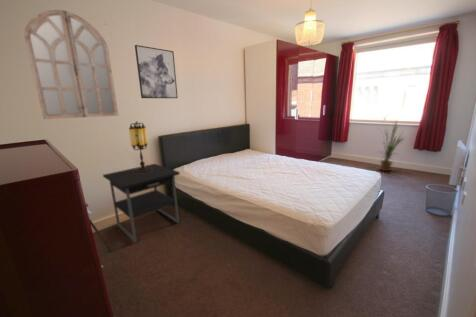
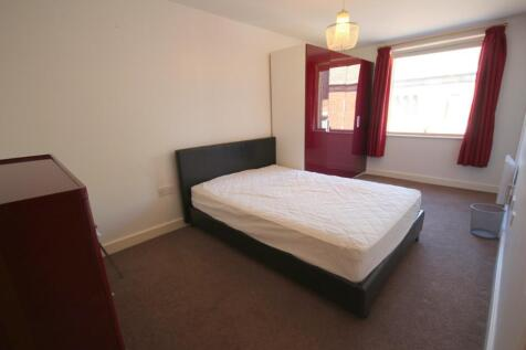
- table lamp (139, 146)
- wall art (157, 73)
- house plant (388, 146)
- home mirror (75, 66)
- nightstand (144, 199)
